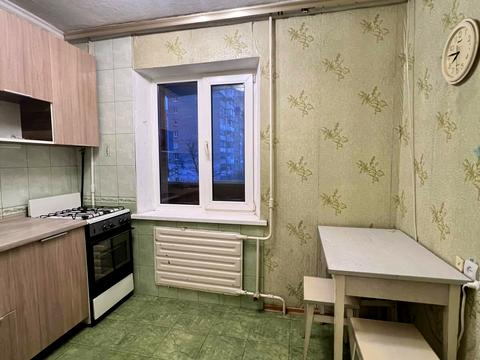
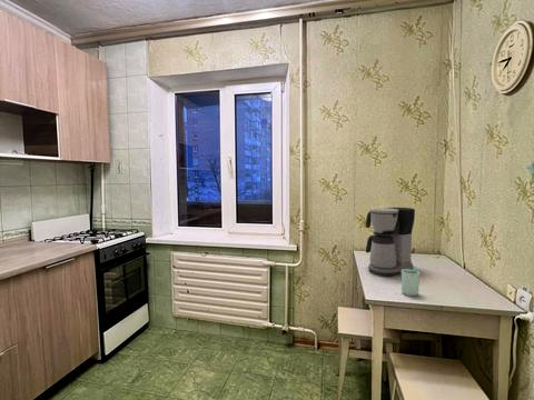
+ cup (409, 280)
+ coffee maker (387, 238)
